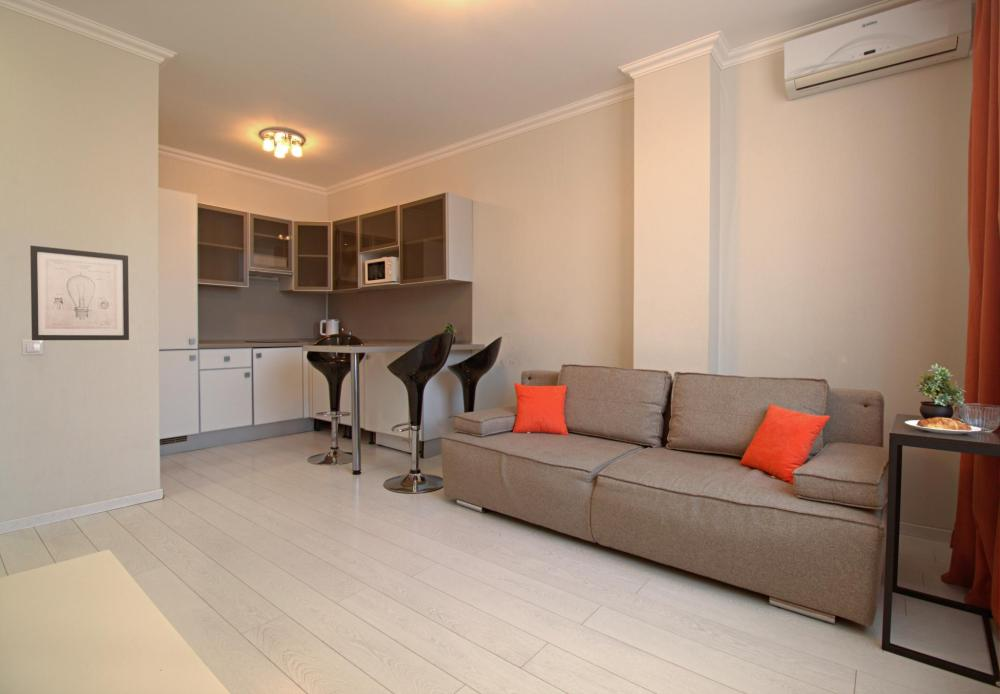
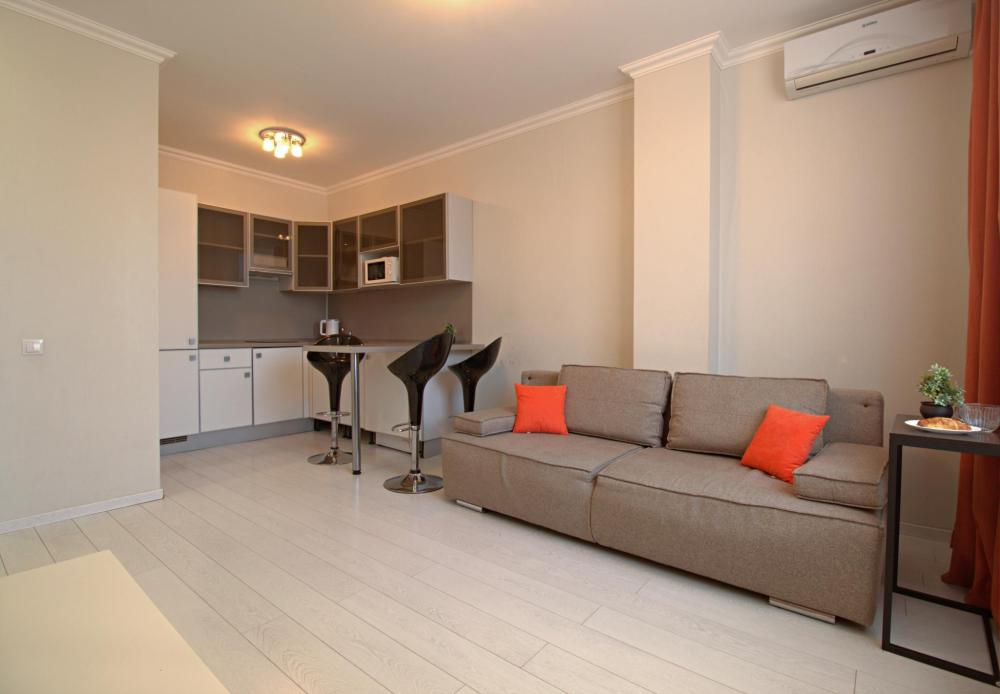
- wall art (82, 295)
